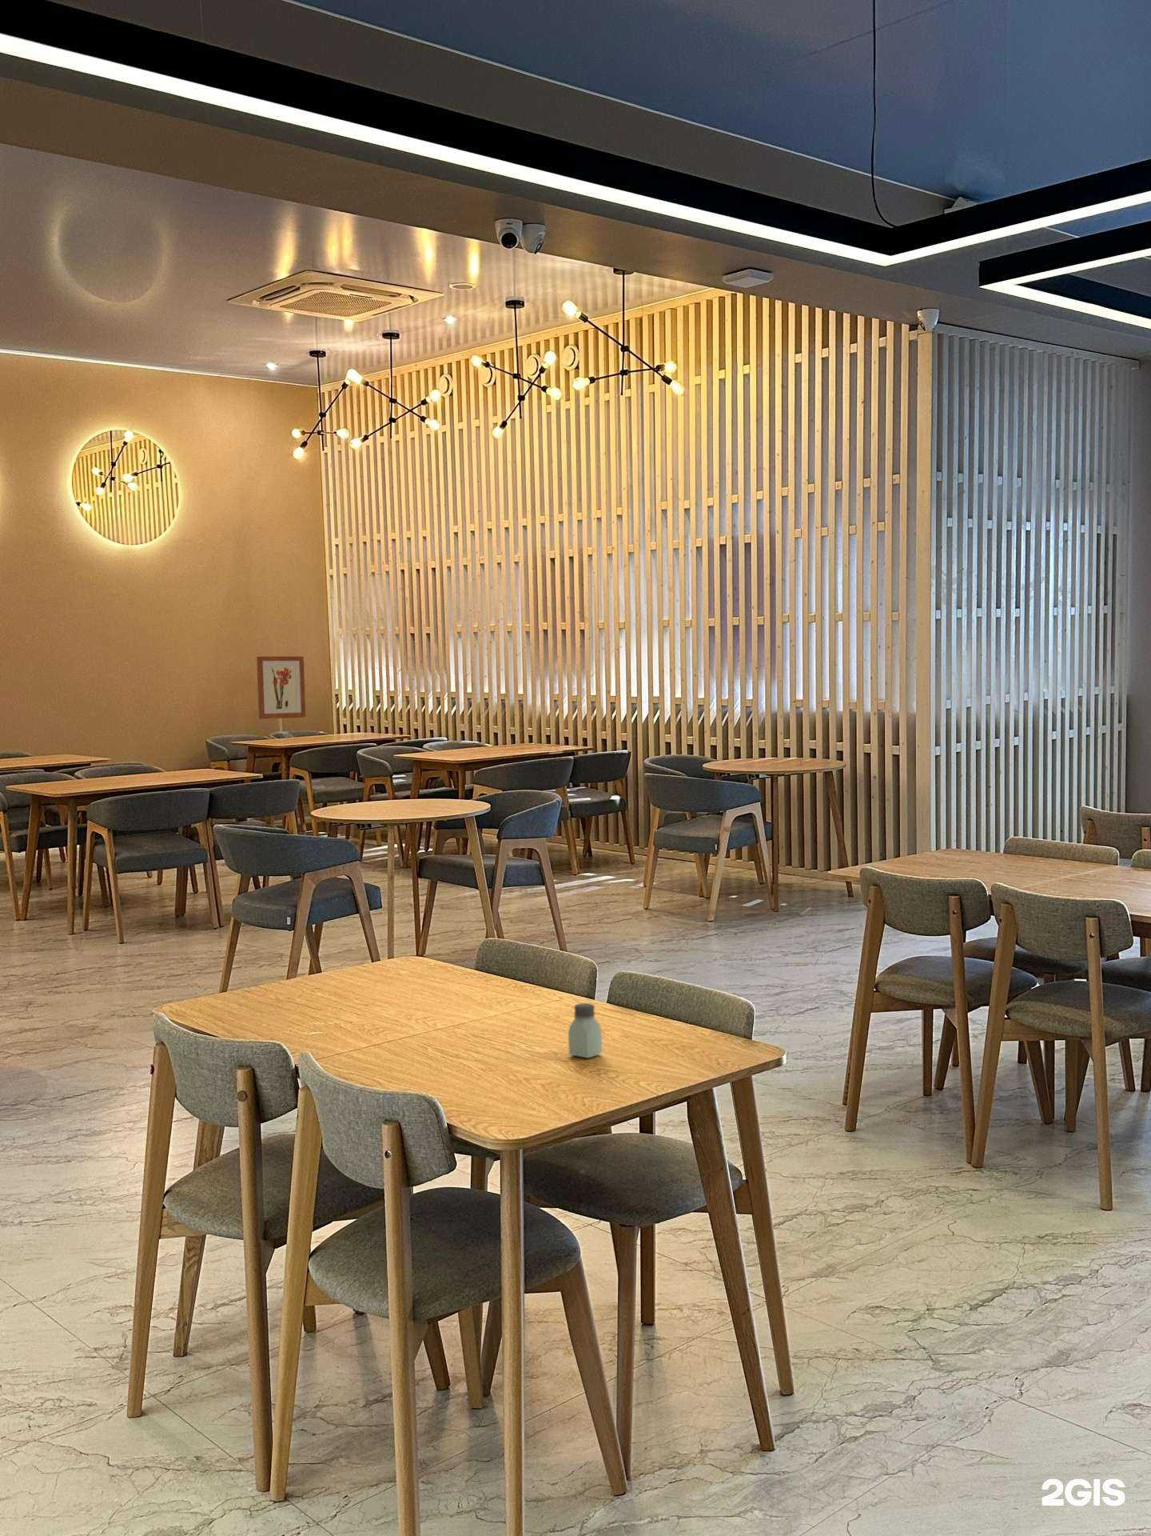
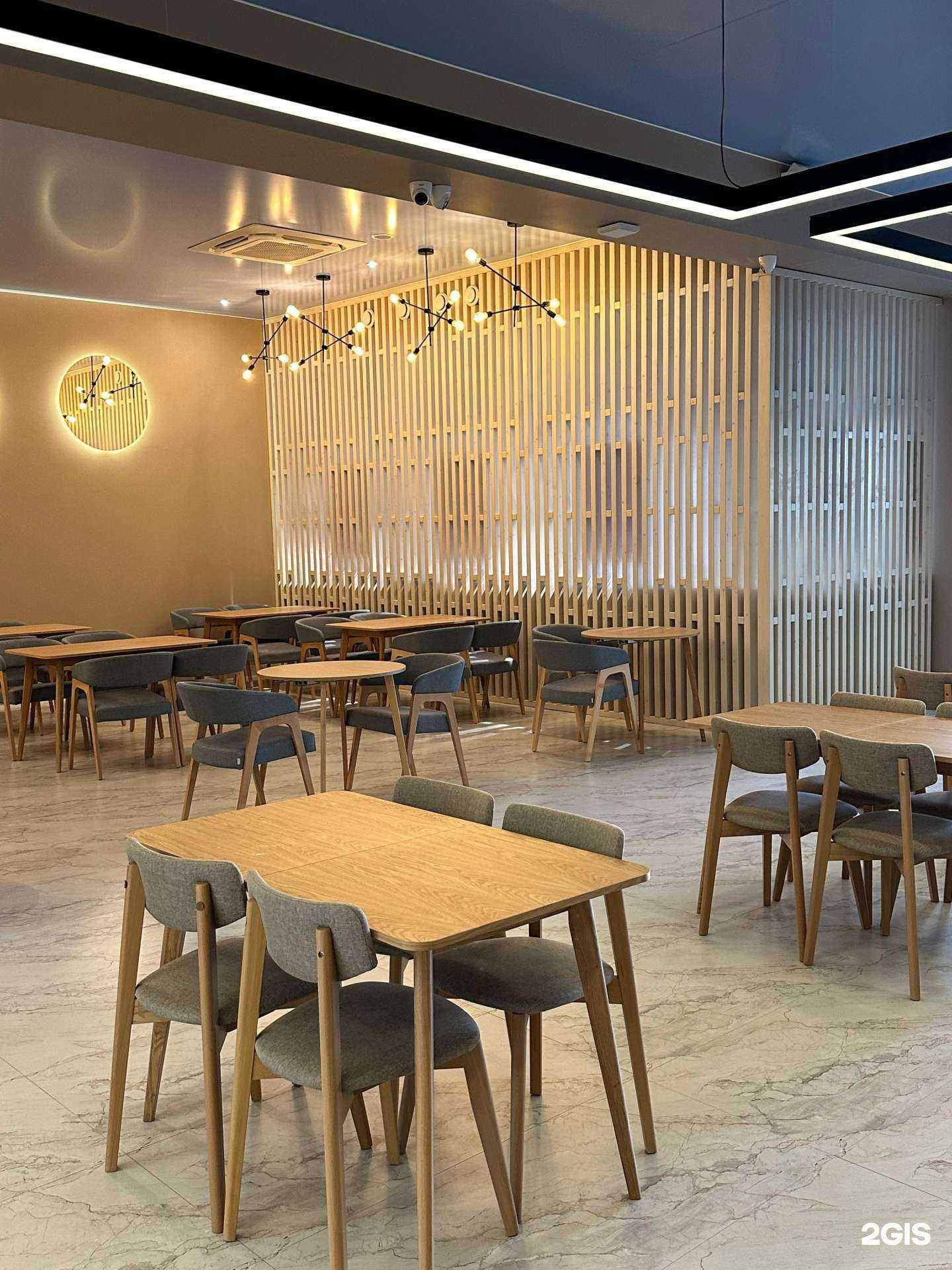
- wall art (282, 687)
- saltshaker (584, 1029)
